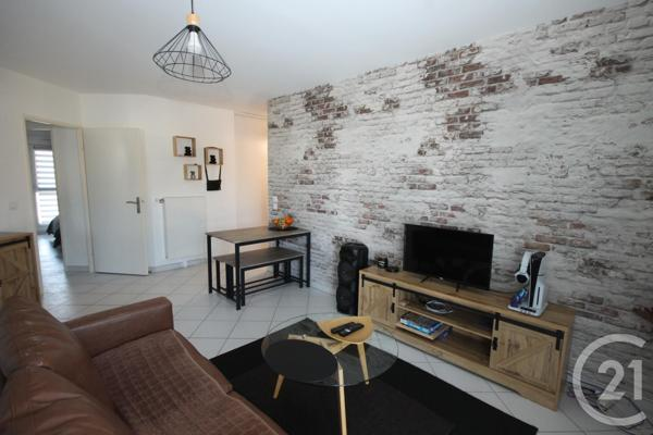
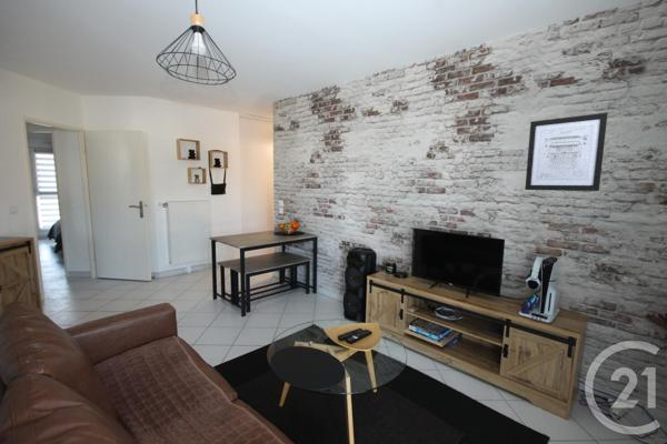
+ wall art (563, 154)
